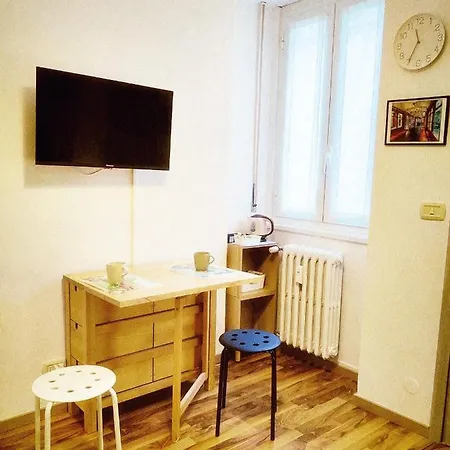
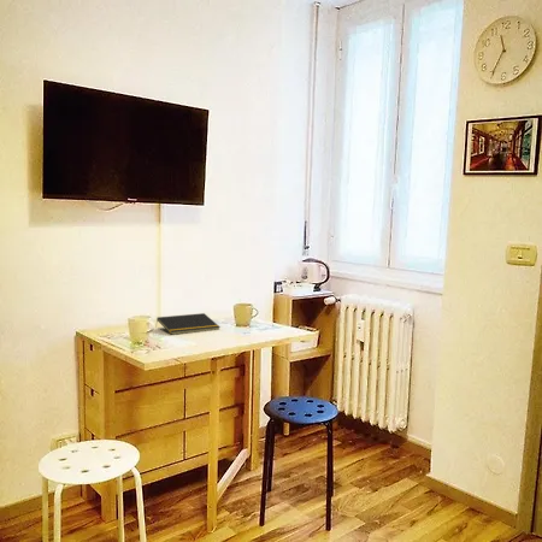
+ notepad (188, 323)
